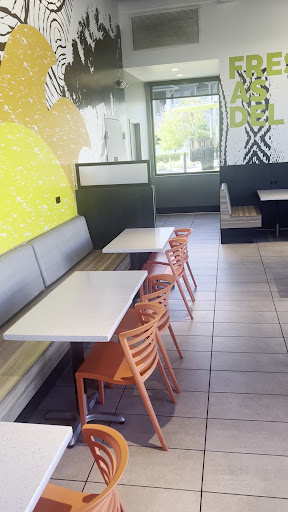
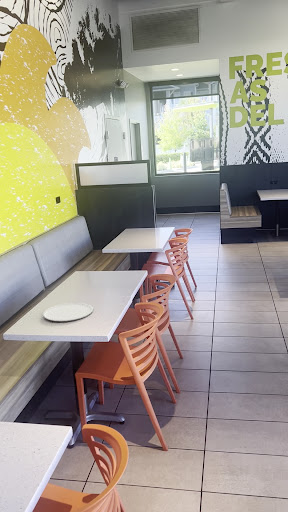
+ plate (68, 311)
